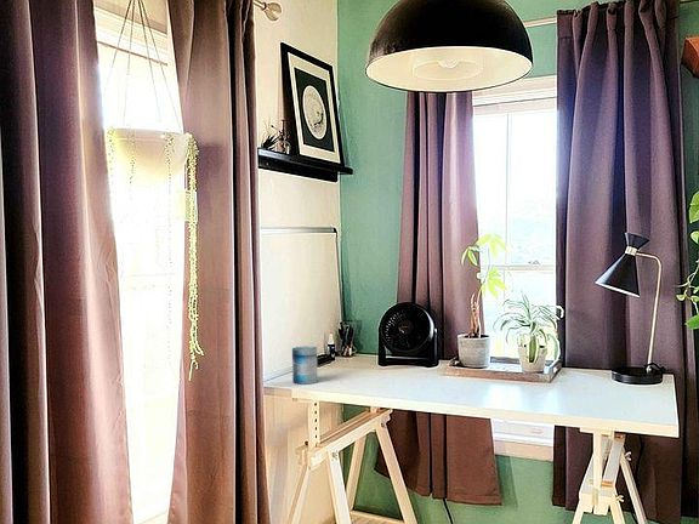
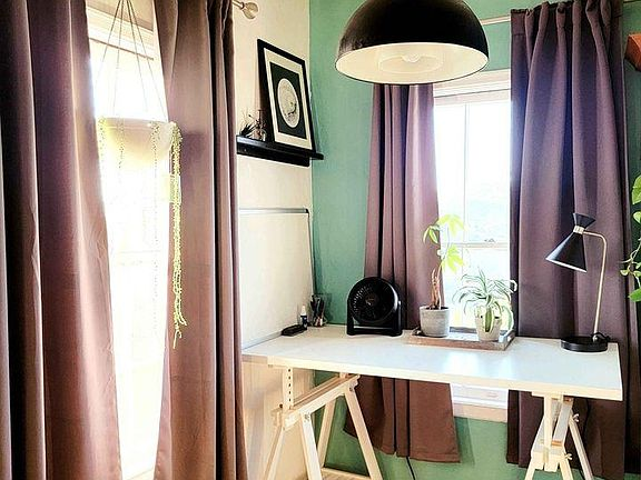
- beverage can (305, 364)
